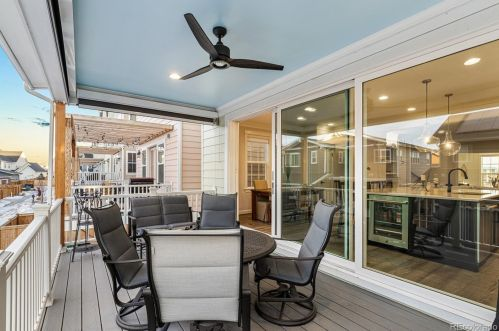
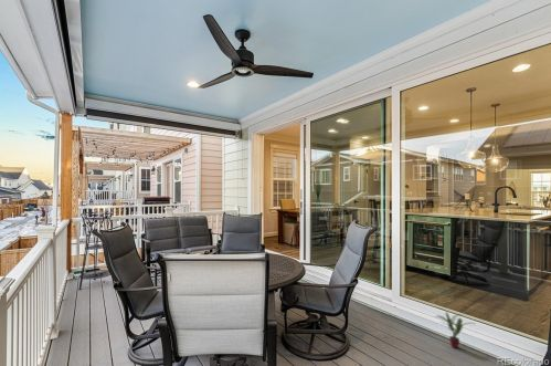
+ potted plant (454, 332)
